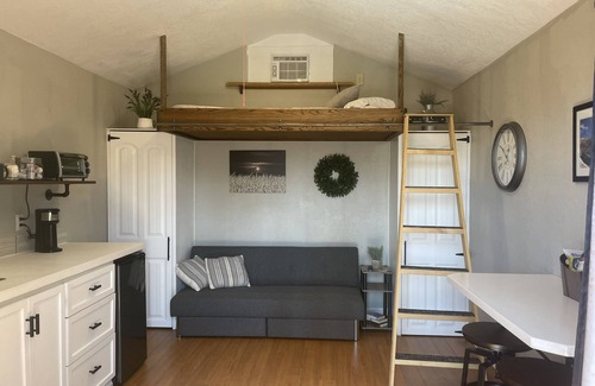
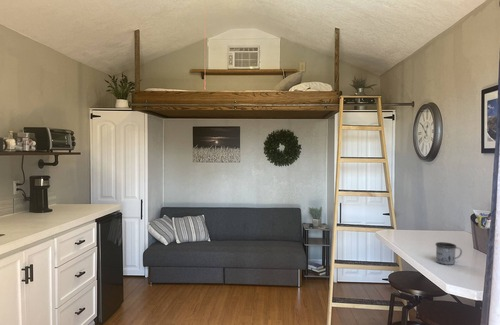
+ mug (448, 253)
